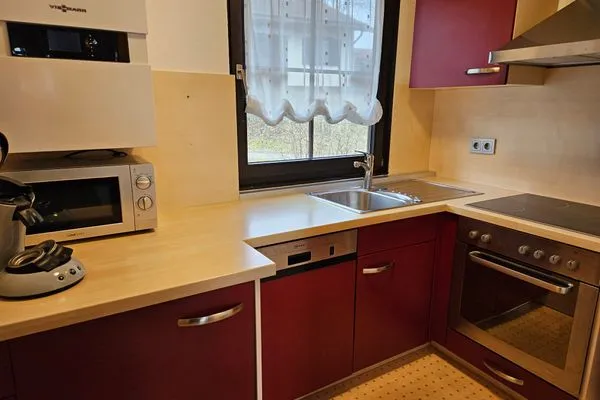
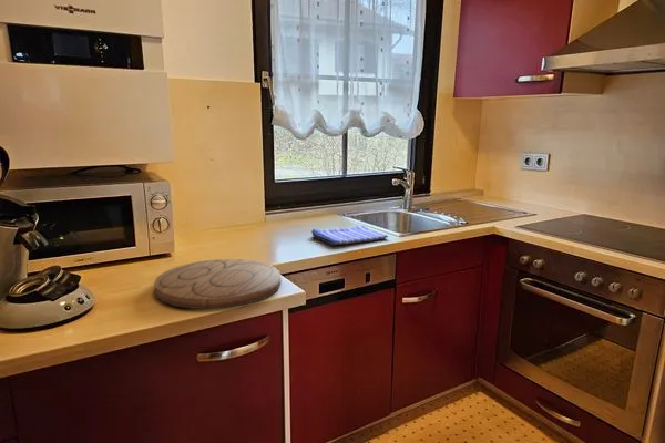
+ cutting board (219, 280)
+ dish towel (348, 234)
